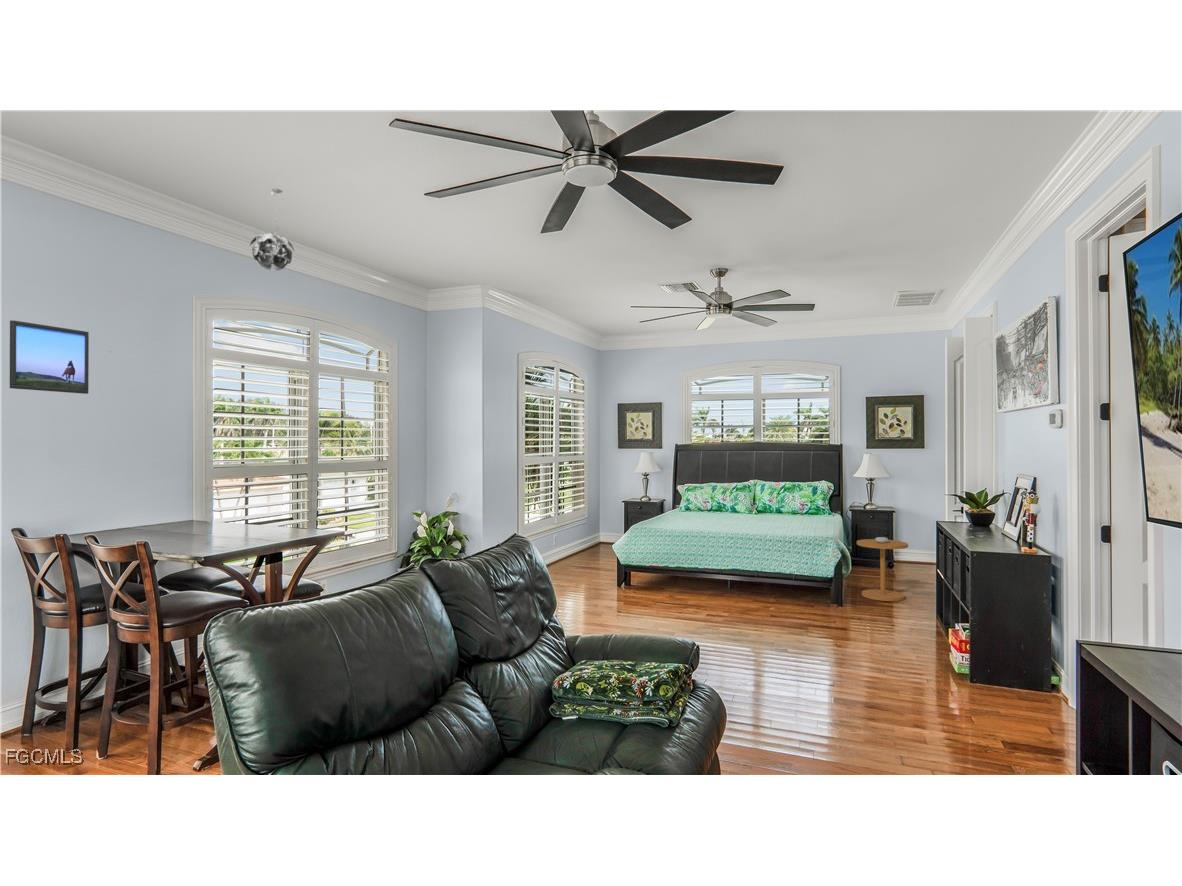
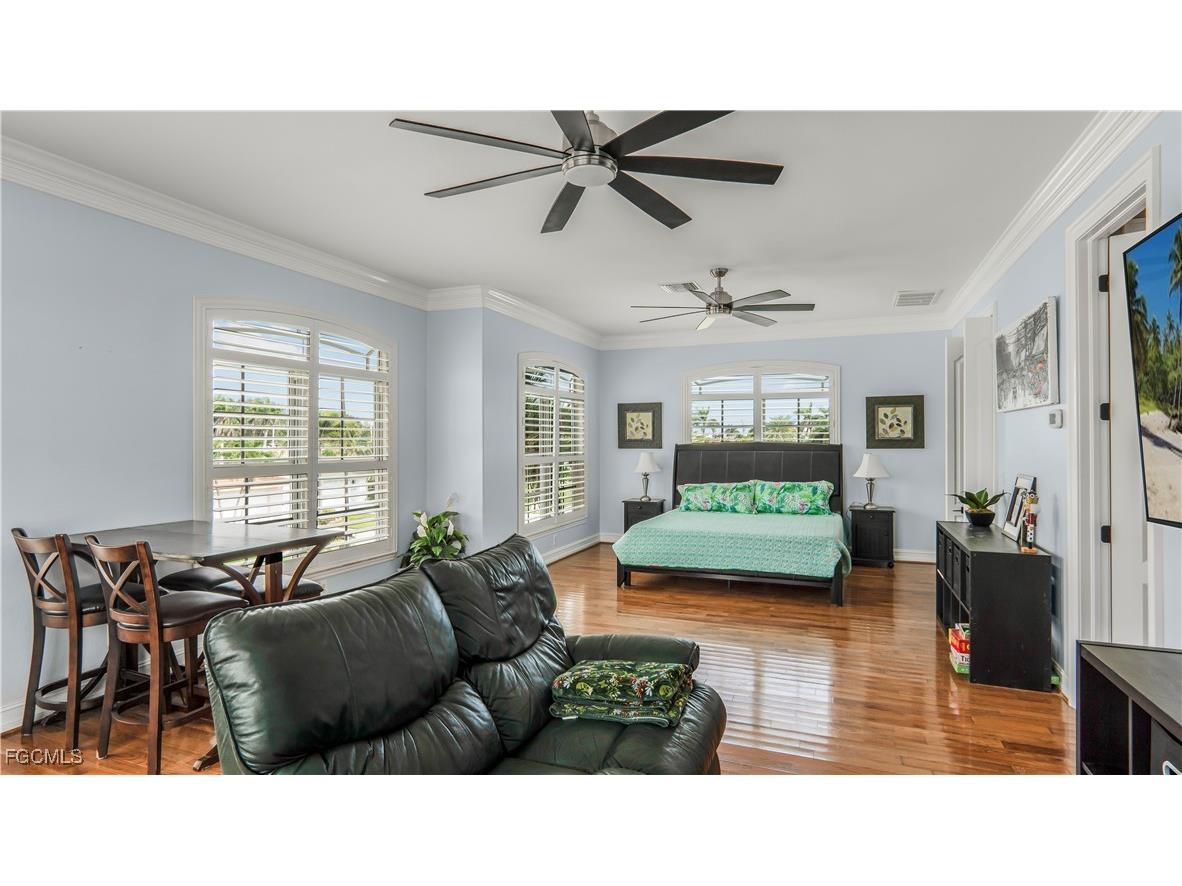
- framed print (50, 358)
- side table (882, 567)
- pendant light (274, 233)
